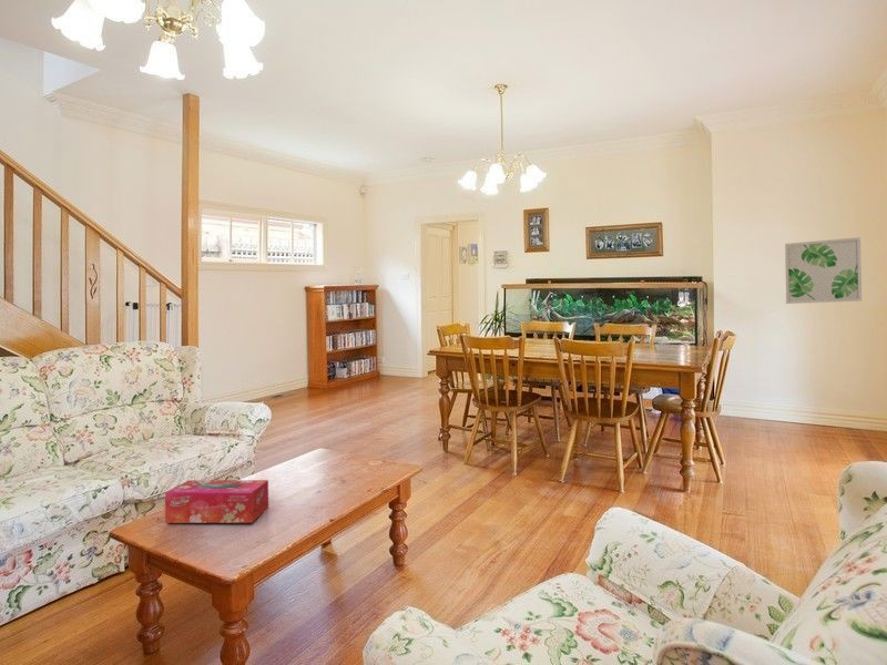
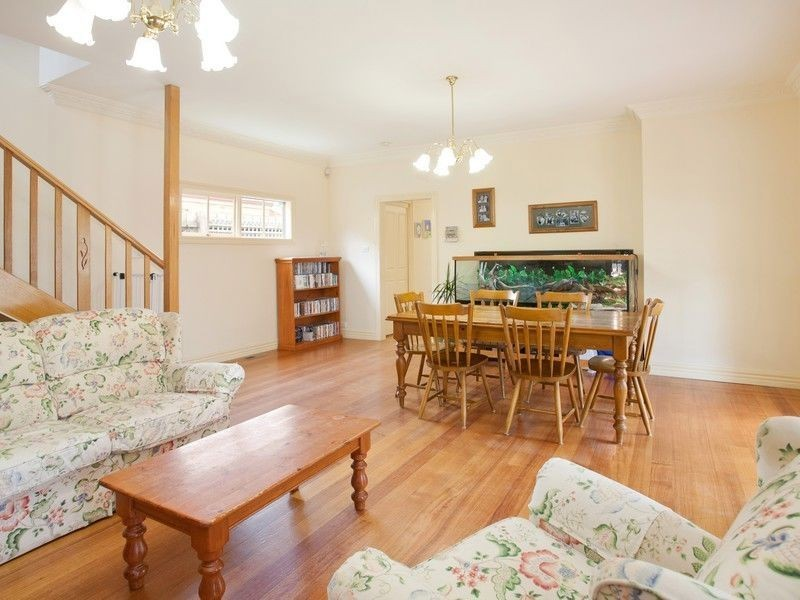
- tissue box (218, 500)
- wall art (822, 272)
